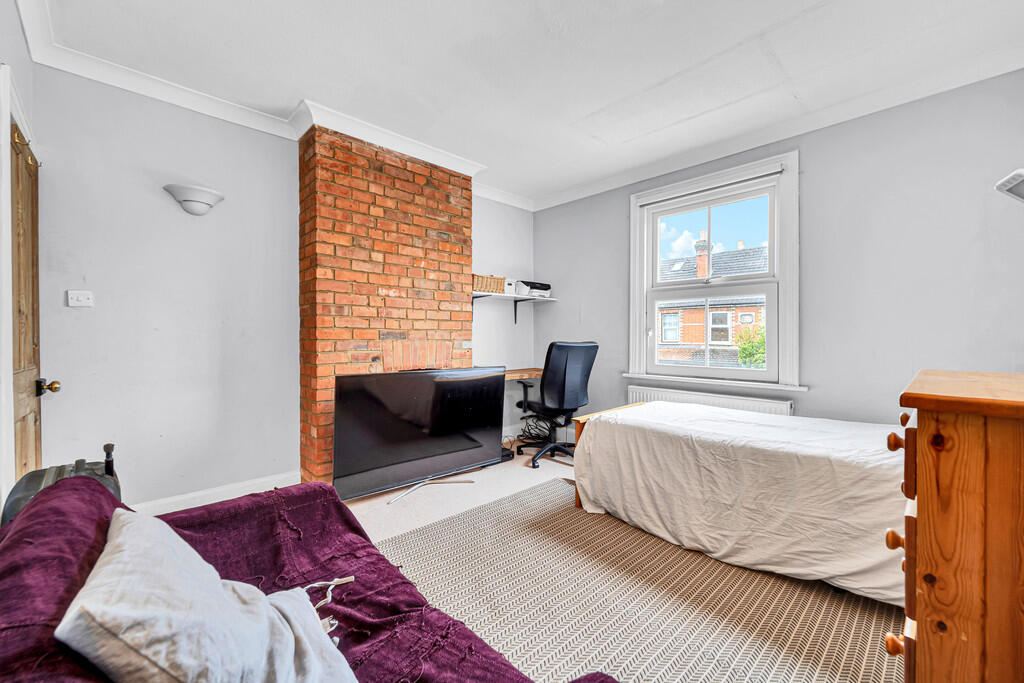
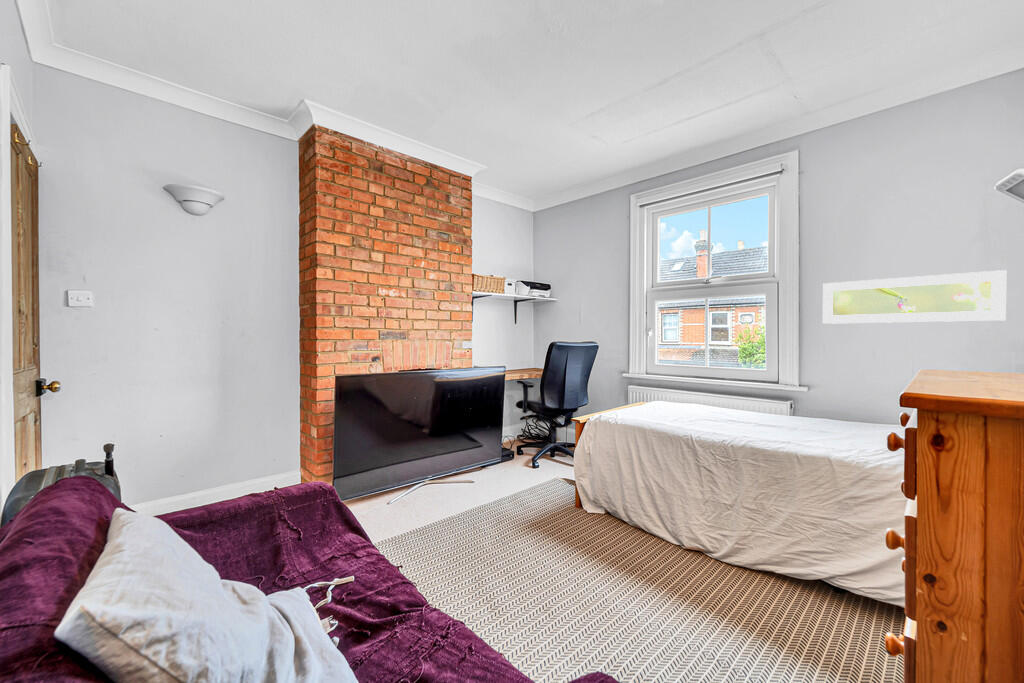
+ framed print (904, 299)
